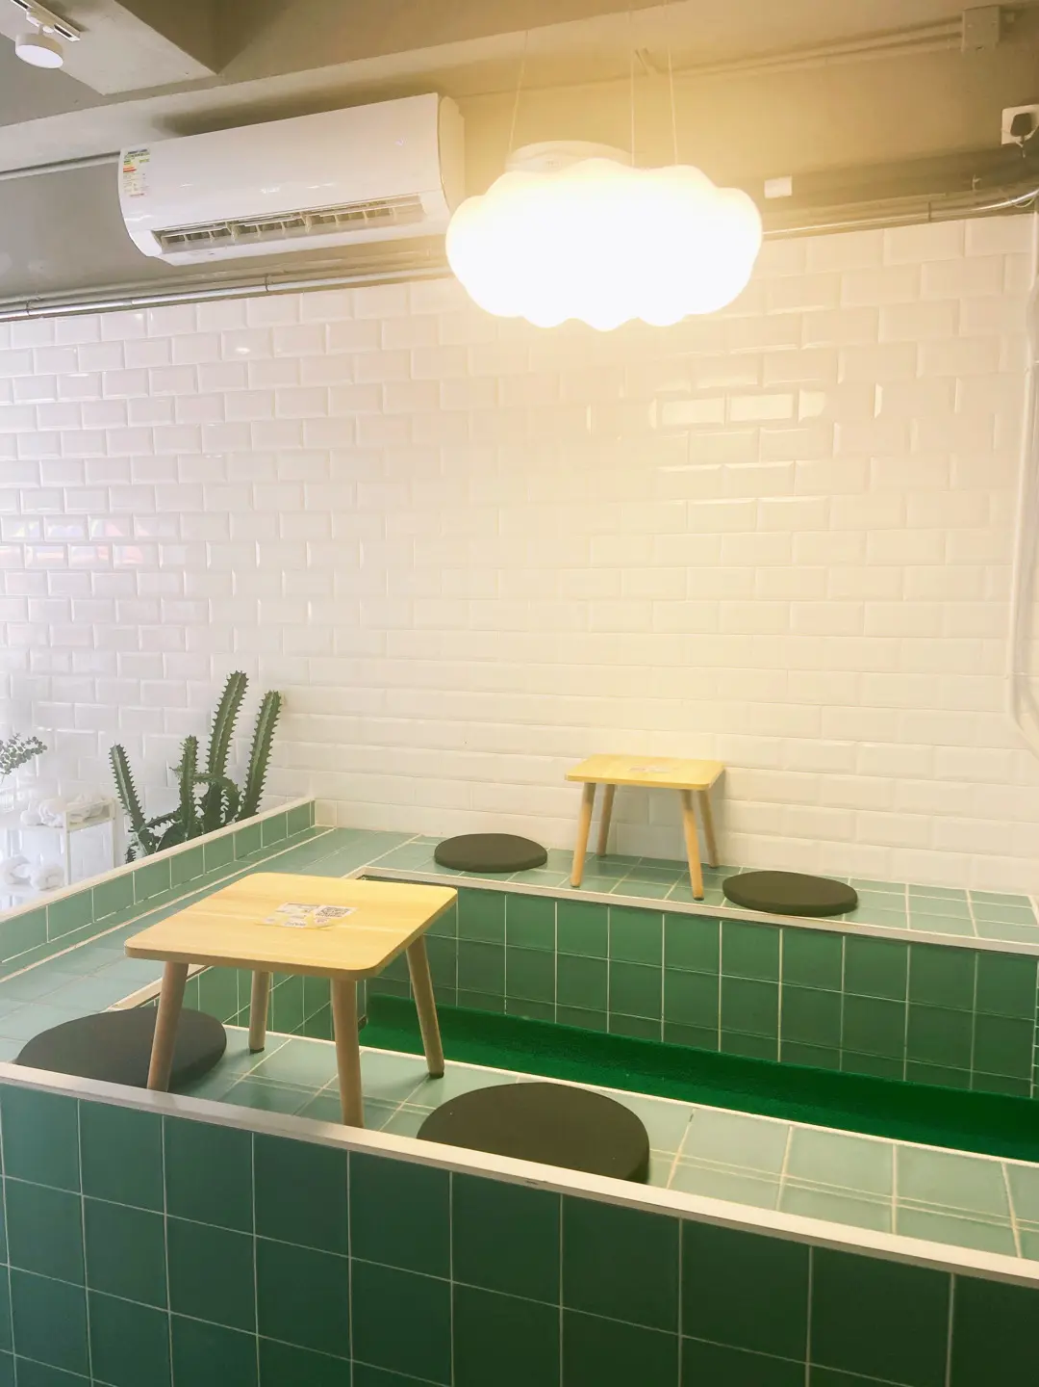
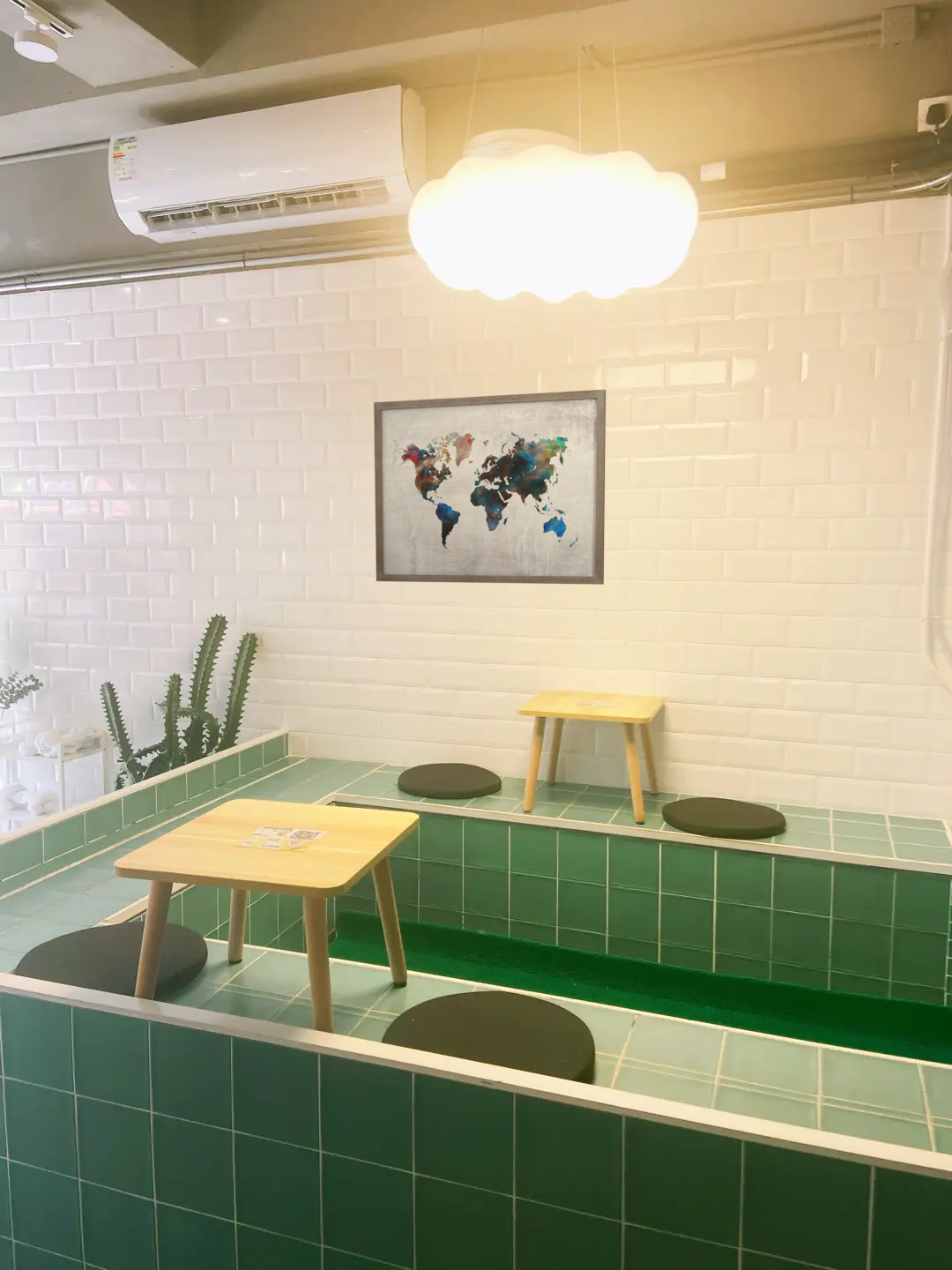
+ wall art (485, 490)
